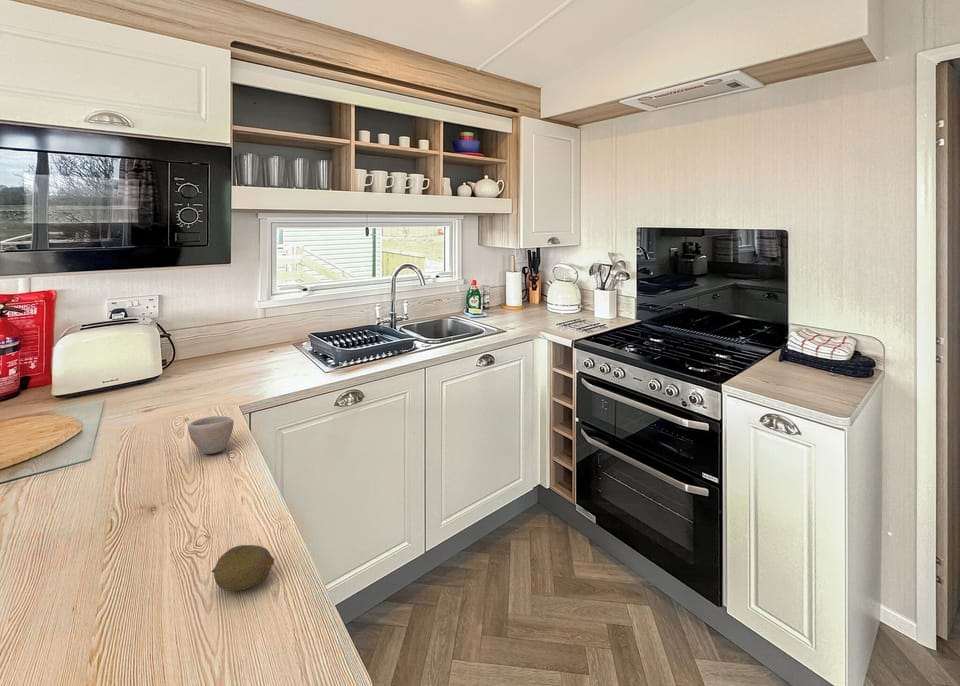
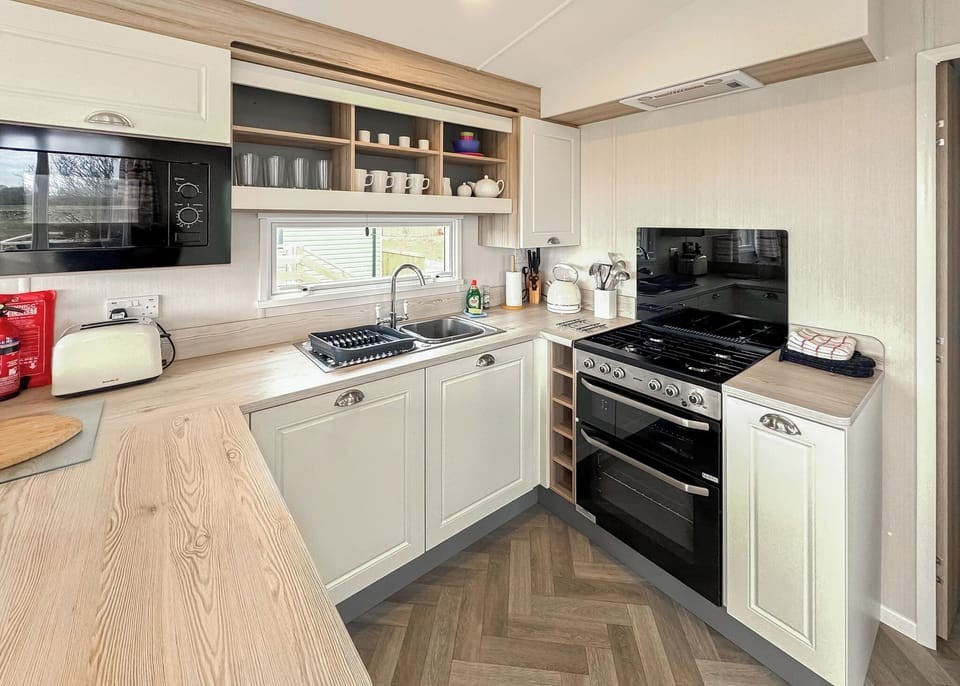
- cup (212, 434)
- fruit (243, 567)
